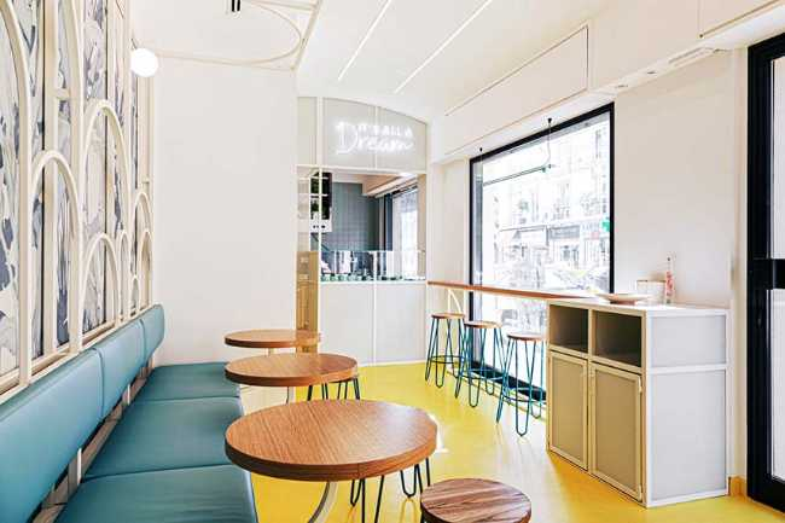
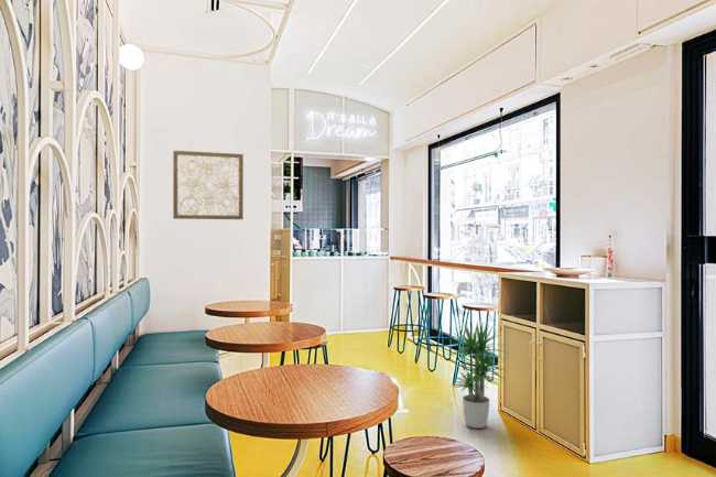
+ potted plant (479, 373)
+ wall art (206, 186)
